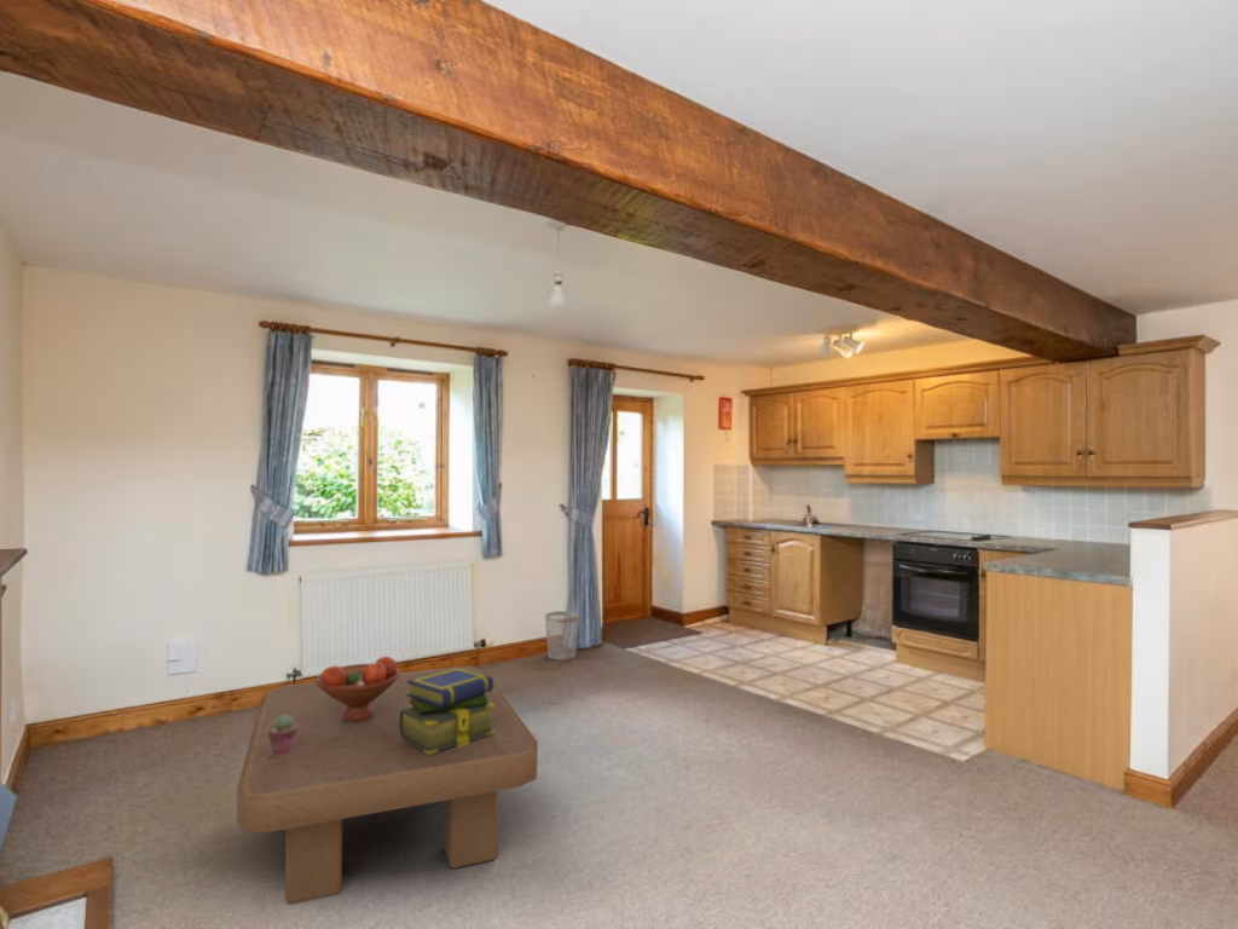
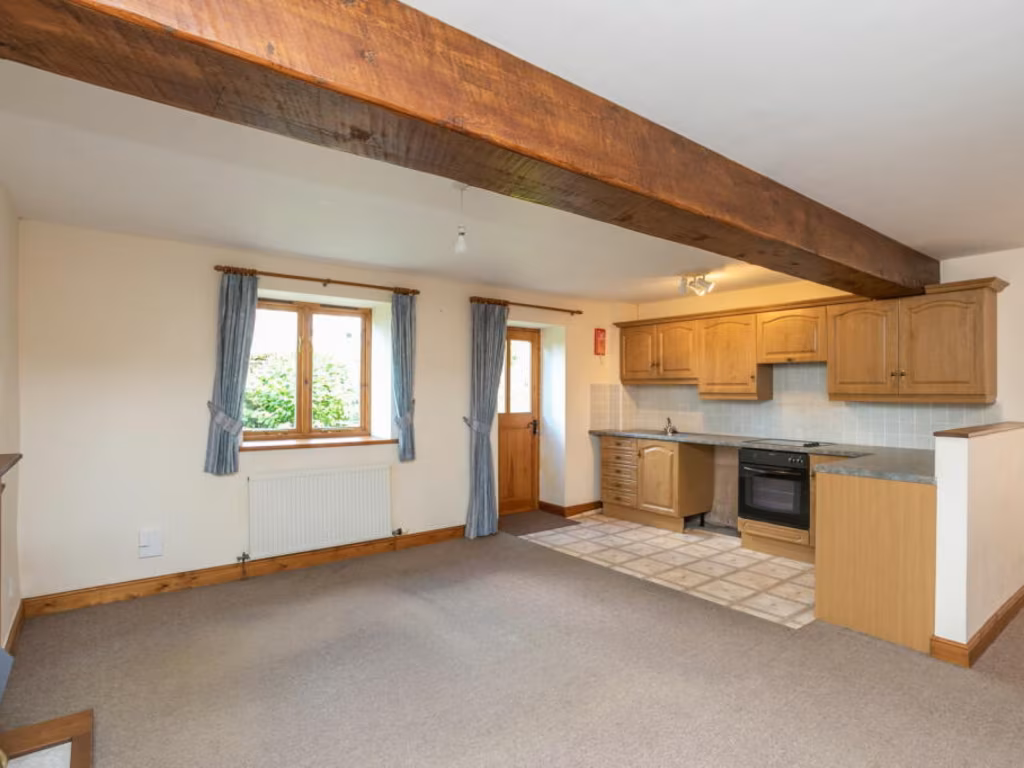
- stack of books (449, 705)
- wastebasket (561, 635)
- fruit bowl (358, 687)
- potted succulent (282, 733)
- coffee table (387, 768)
